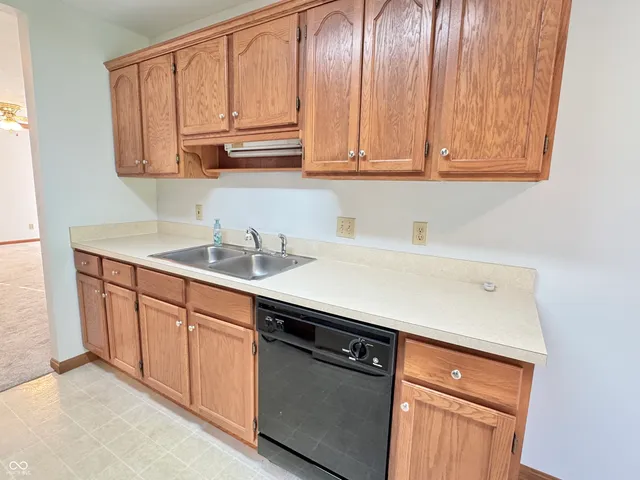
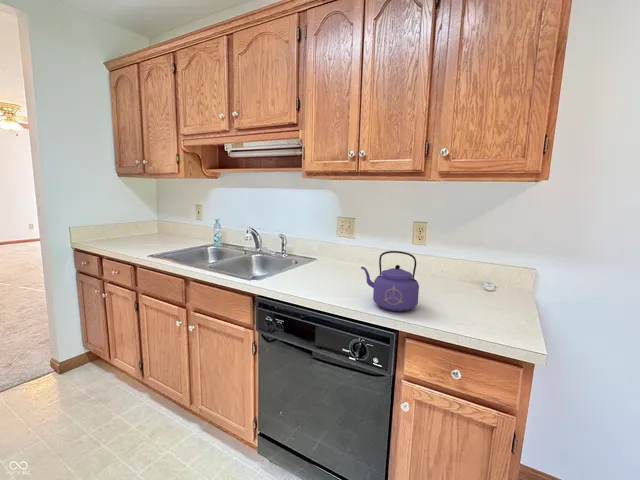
+ kettle (389, 277)
